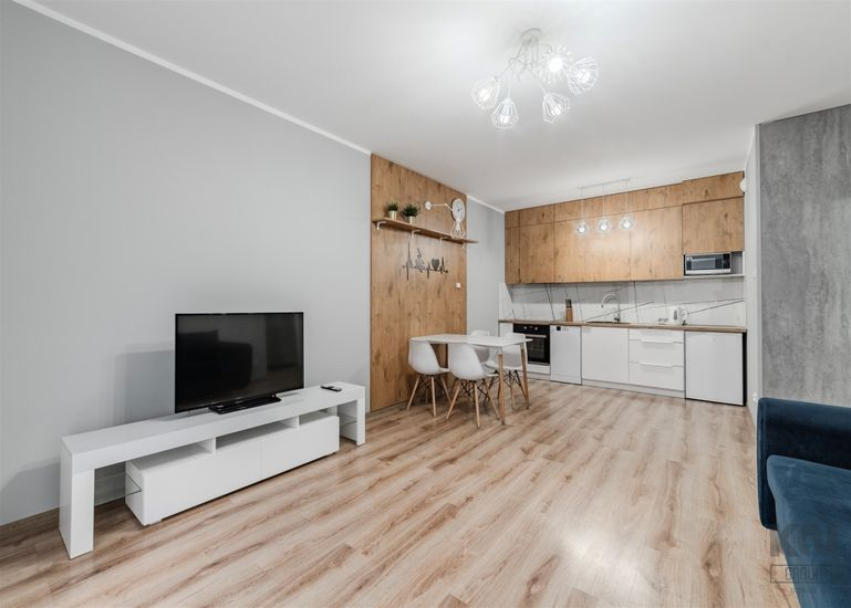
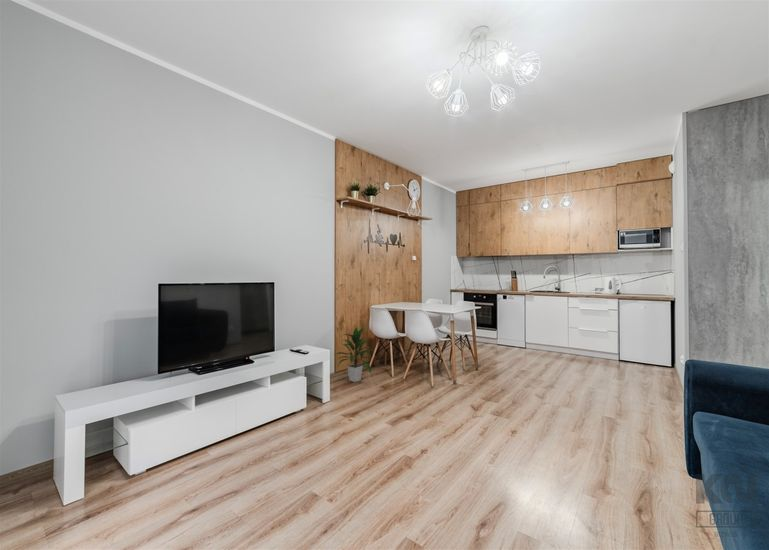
+ indoor plant (355, 353)
